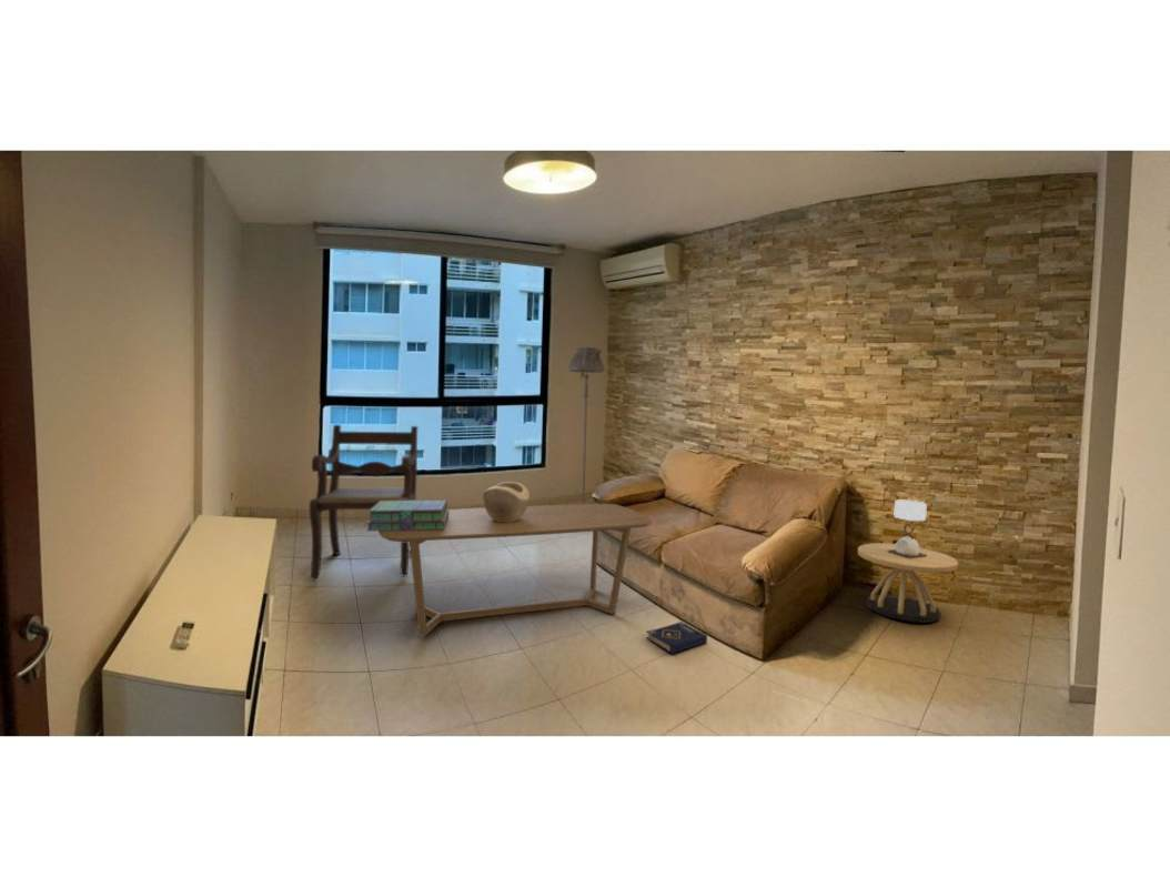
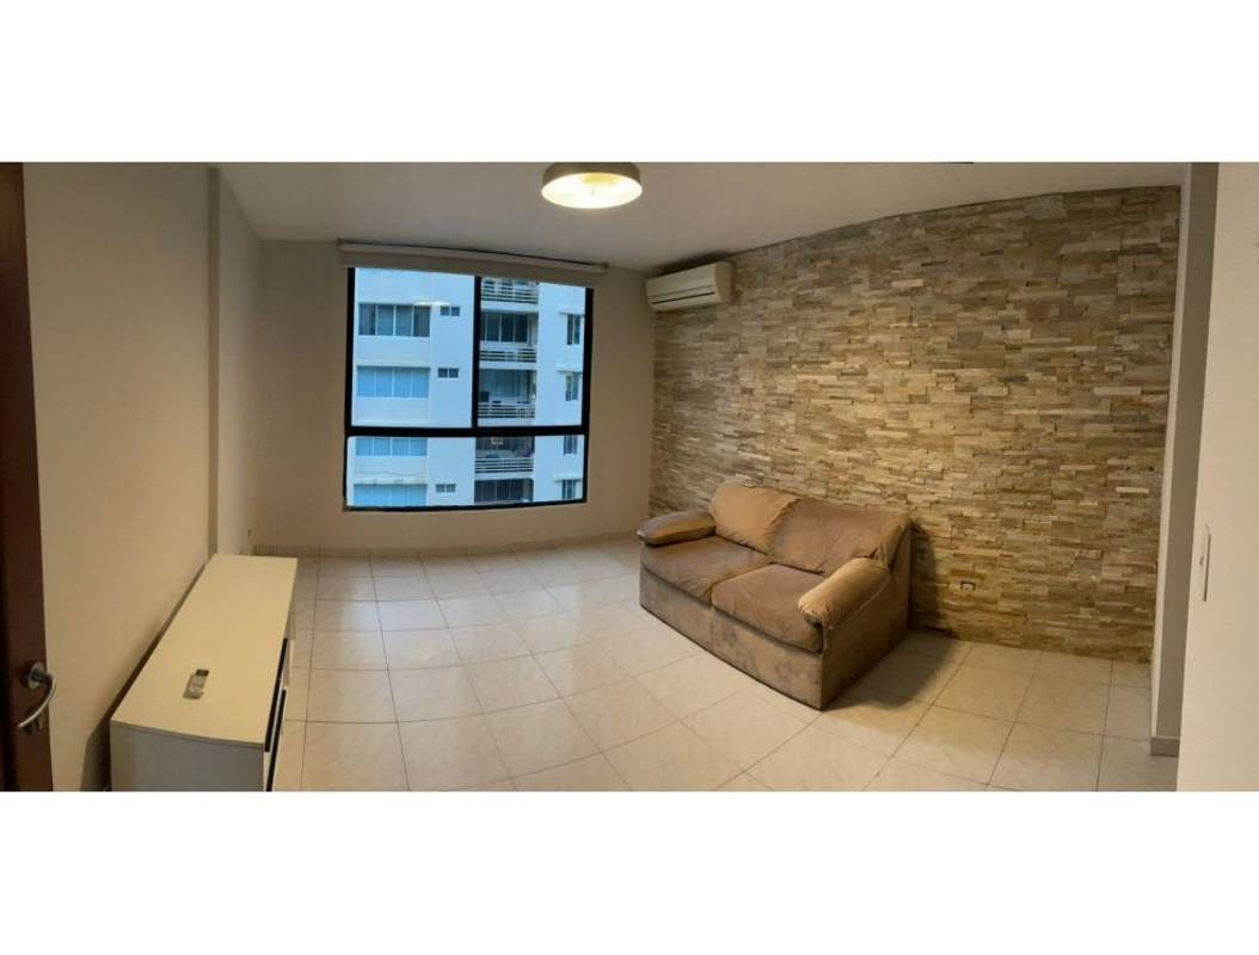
- armchair (369, 496)
- book (676, 636)
- floor lamp (584, 430)
- coffee table (517, 535)
- side table (906, 556)
- stack of books (410, 513)
- decorative bowl (506, 501)
